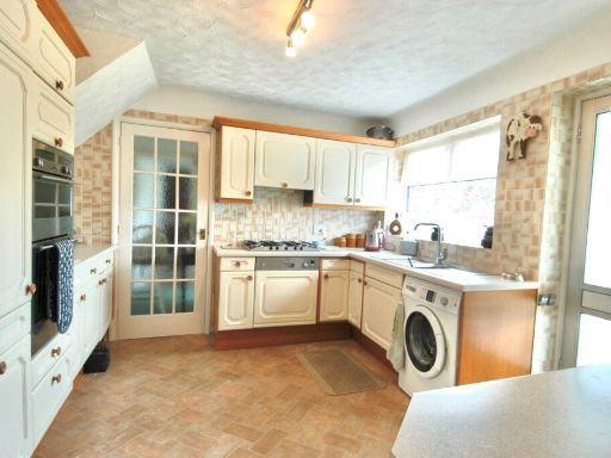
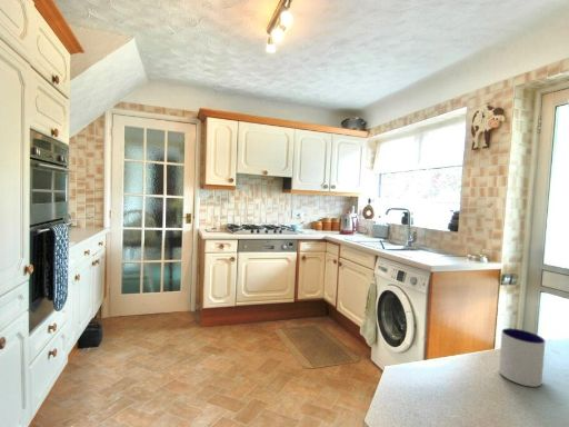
+ mug (526, 355)
